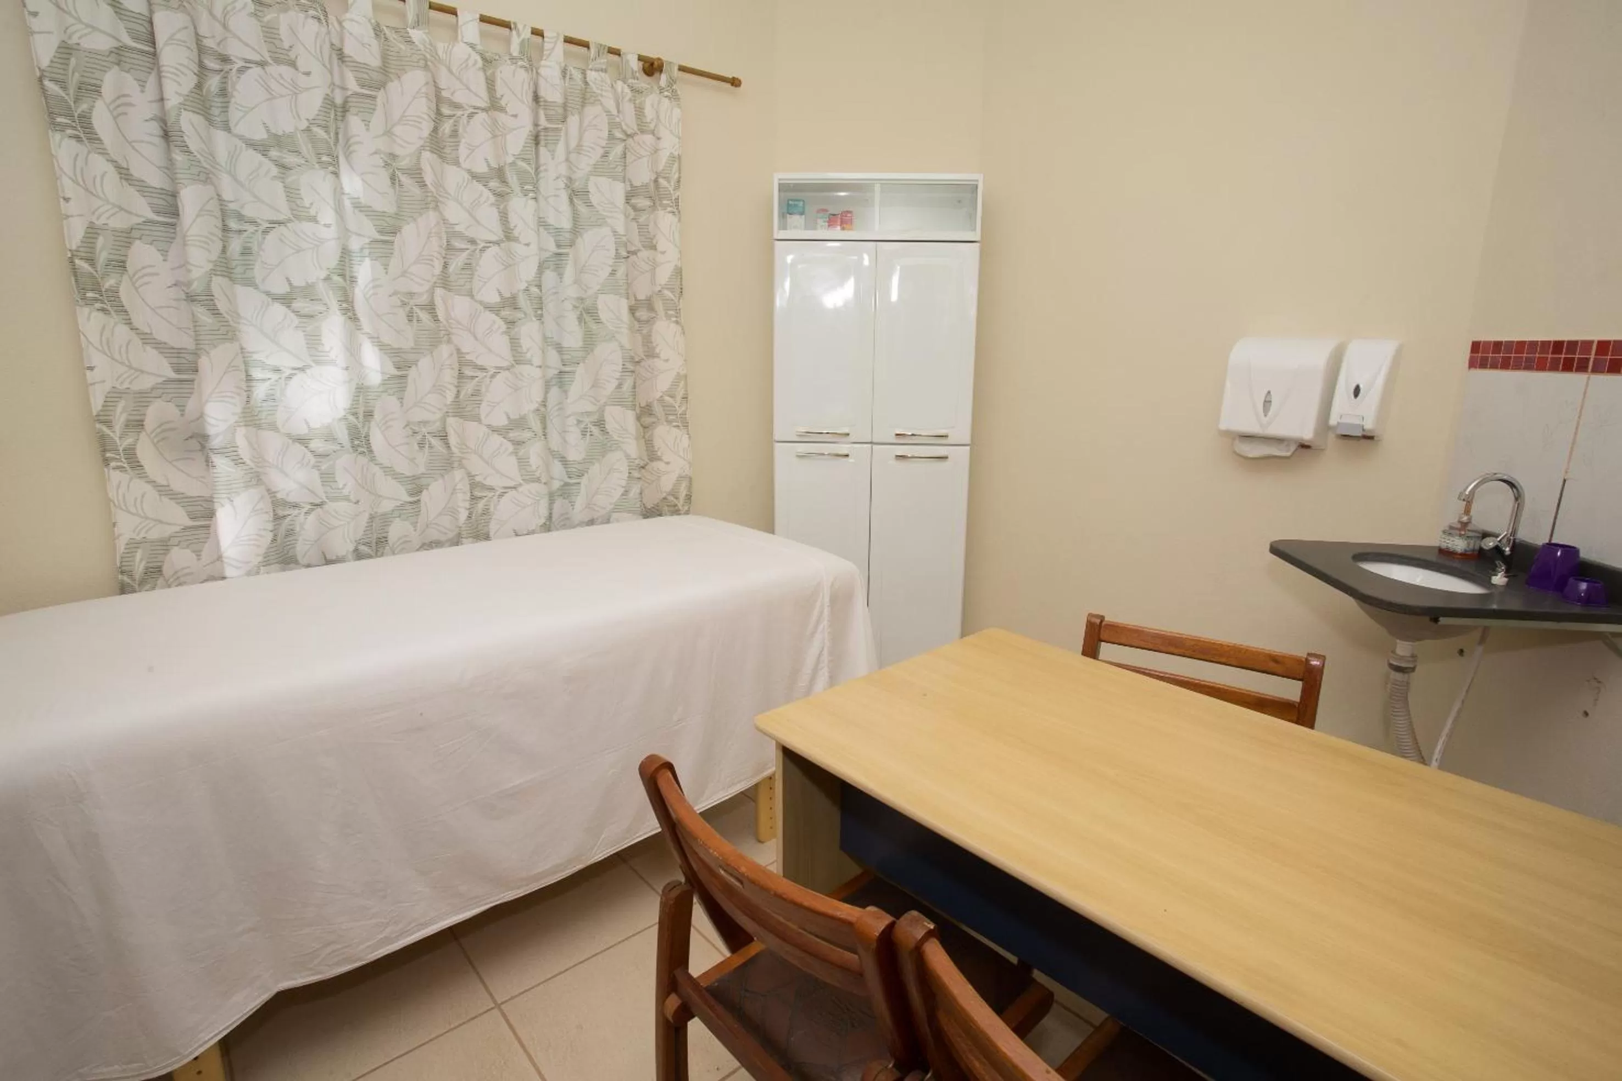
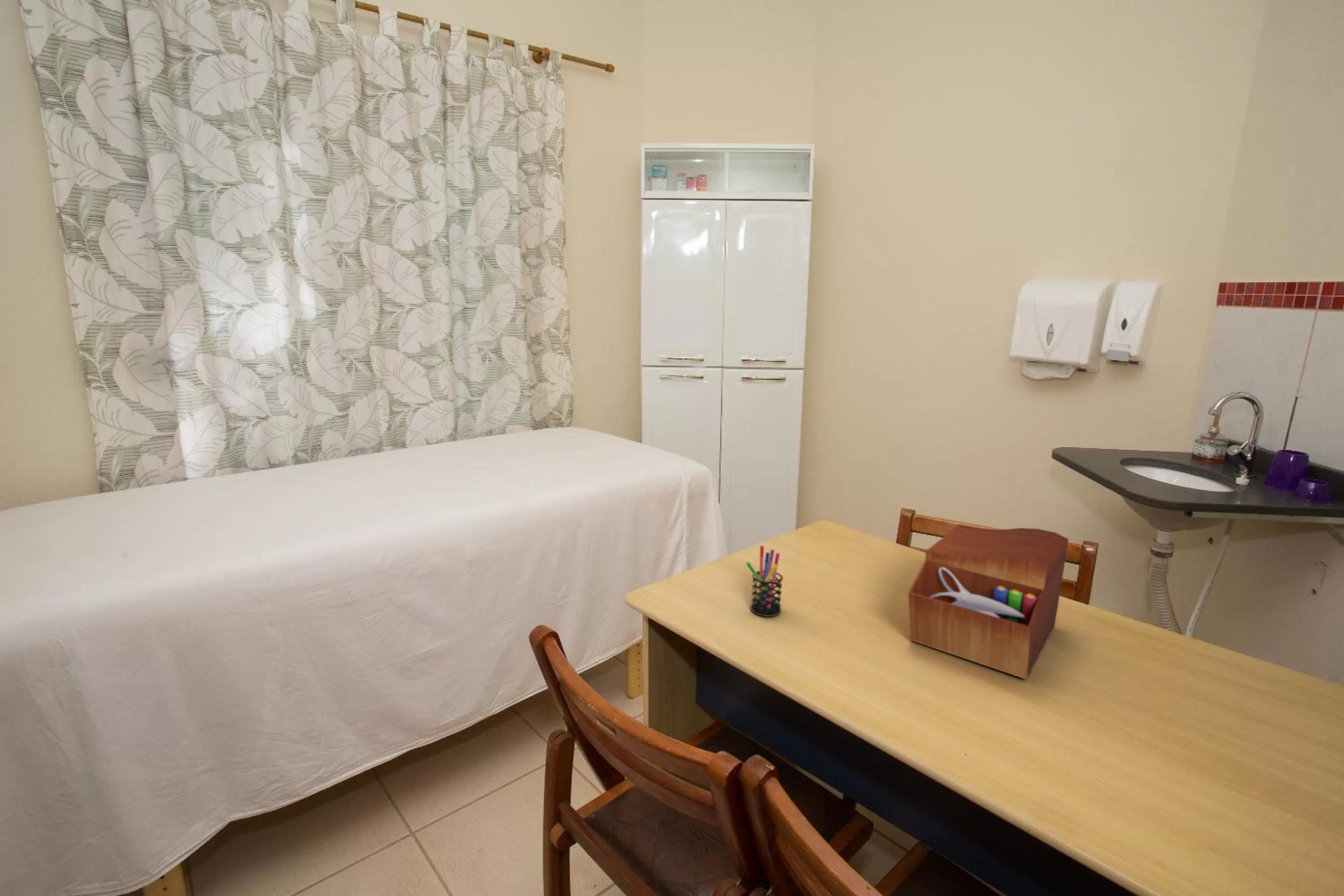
+ pen holder (763, 580)
+ sewing box (984, 589)
